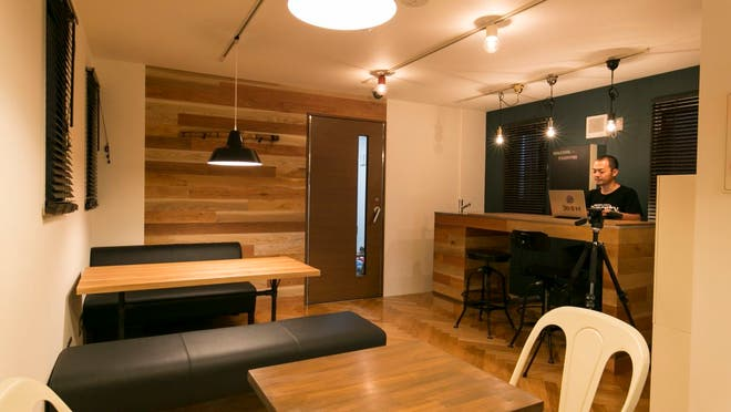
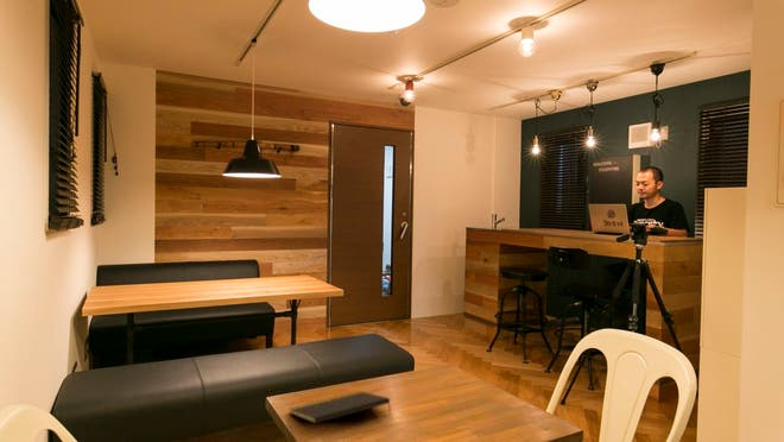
+ notepad (339, 405)
